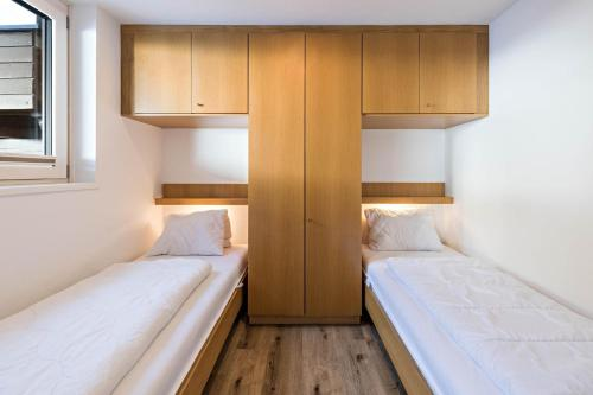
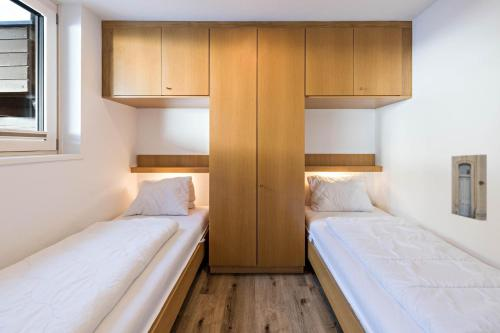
+ wall art (467, 186)
